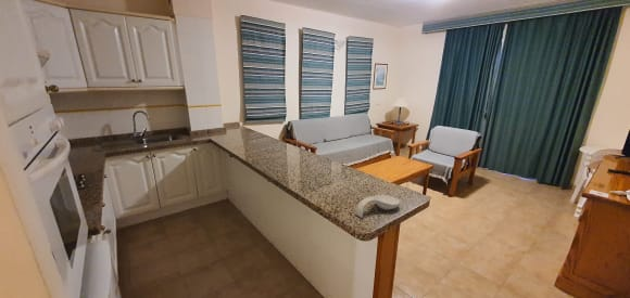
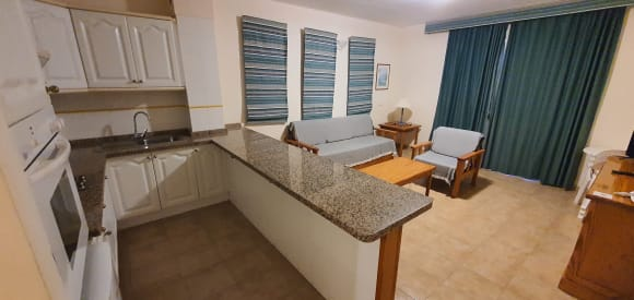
- spoon rest (378, 203)
